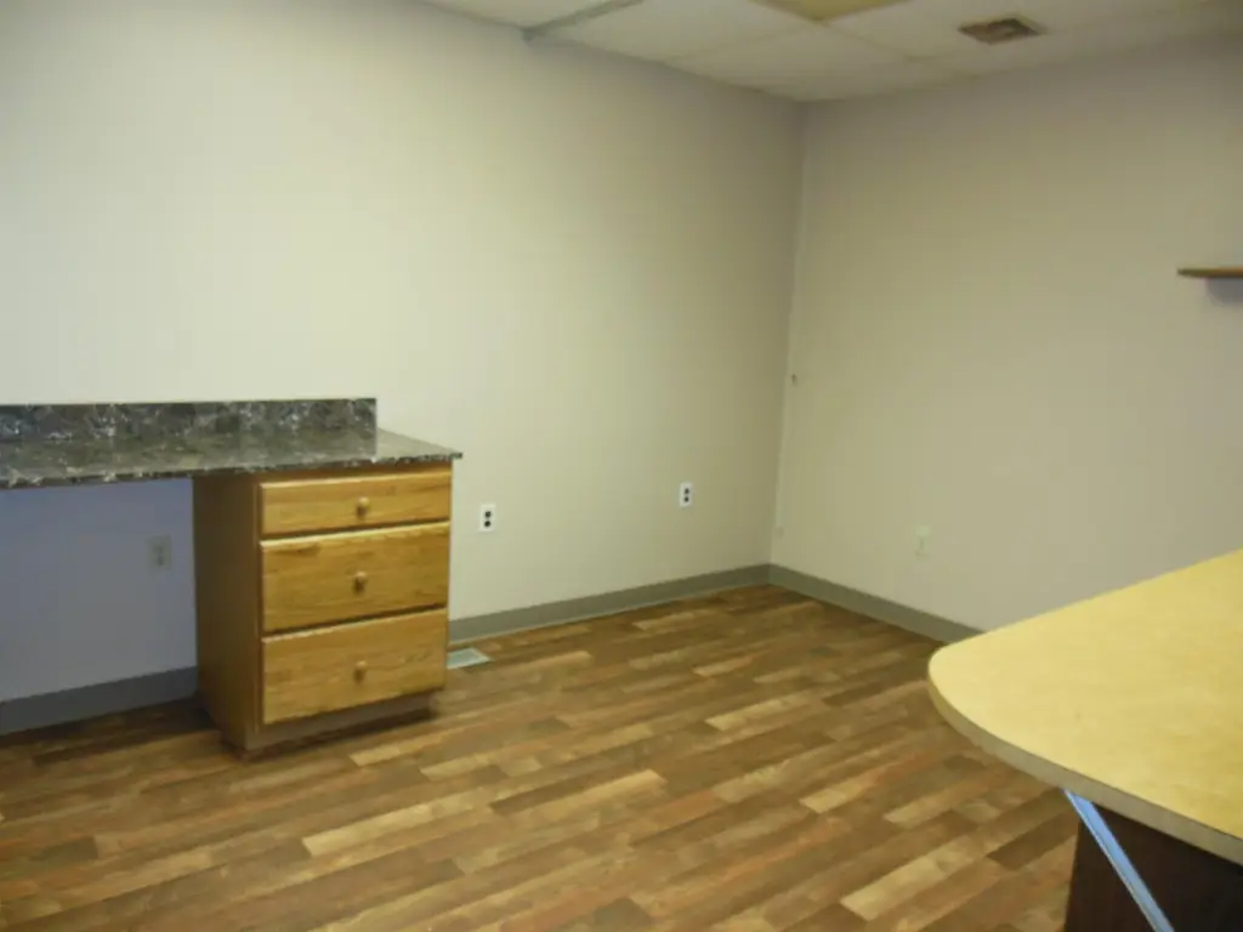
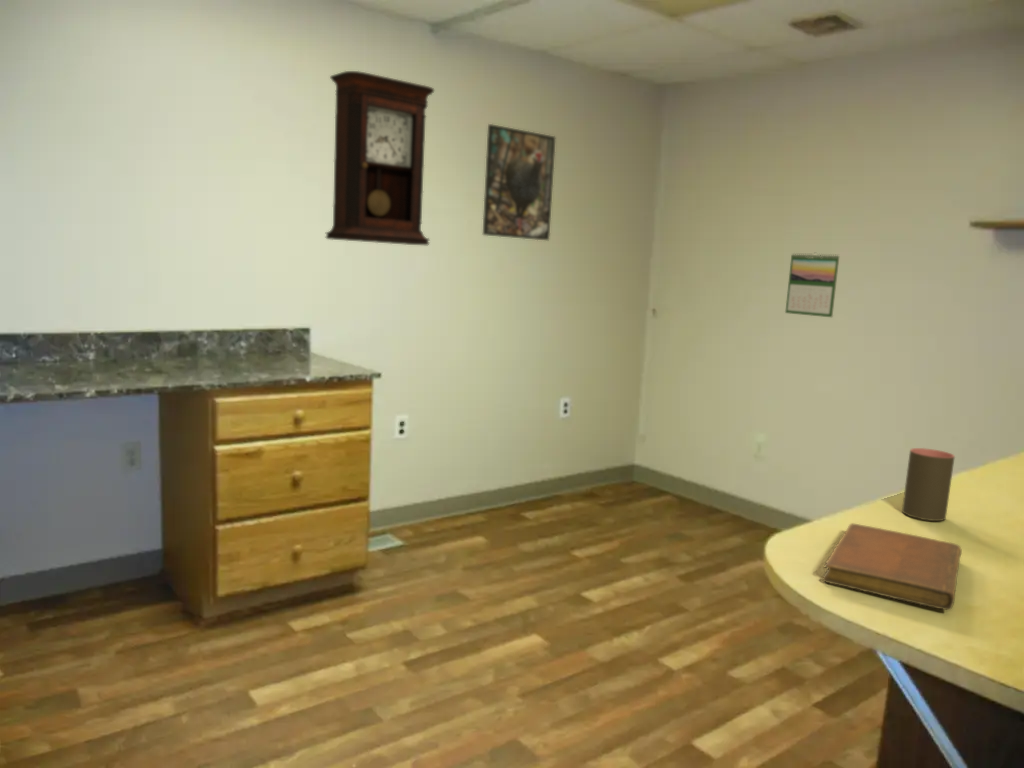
+ calendar (811, 283)
+ pendulum clock (384, 163)
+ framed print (519, 184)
+ cup (927, 484)
+ notebook (895, 561)
